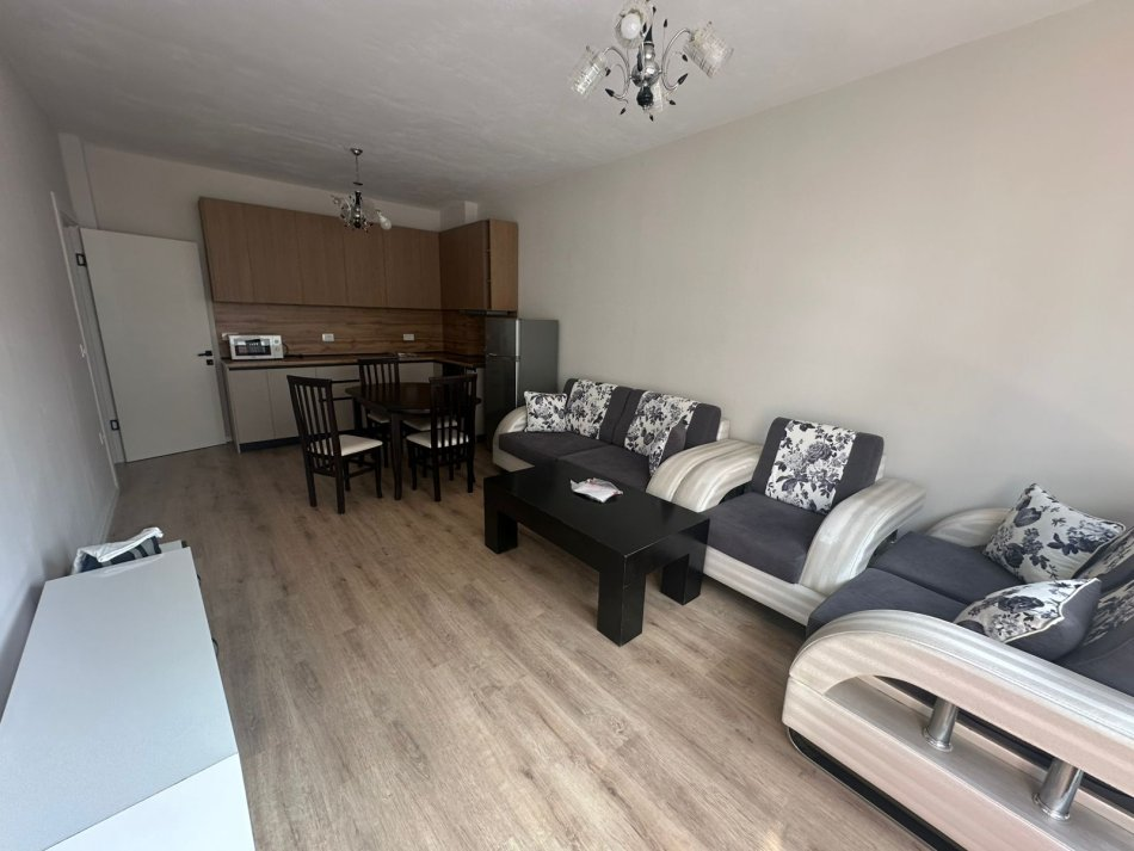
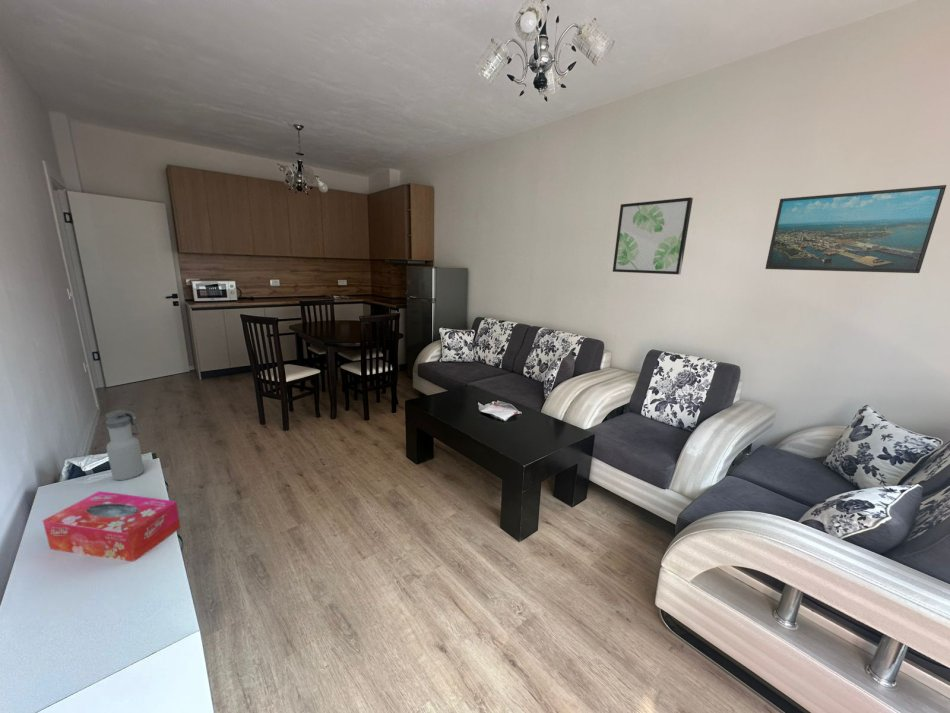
+ wall art (649, 238)
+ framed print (843, 232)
+ water bottle (123, 443)
+ tissue box (115, 524)
